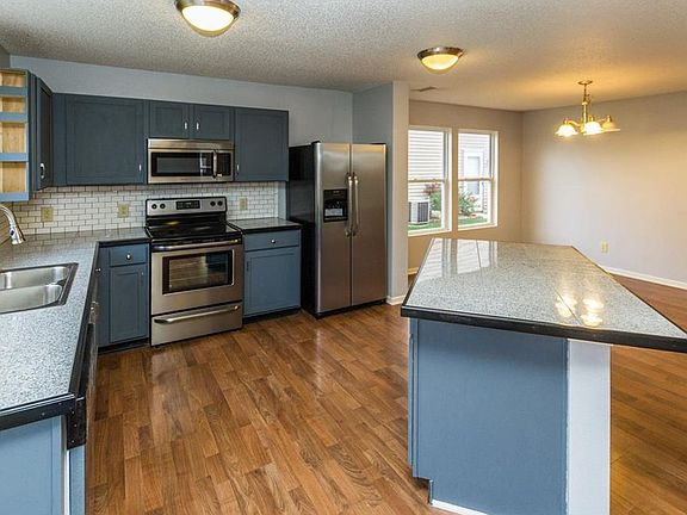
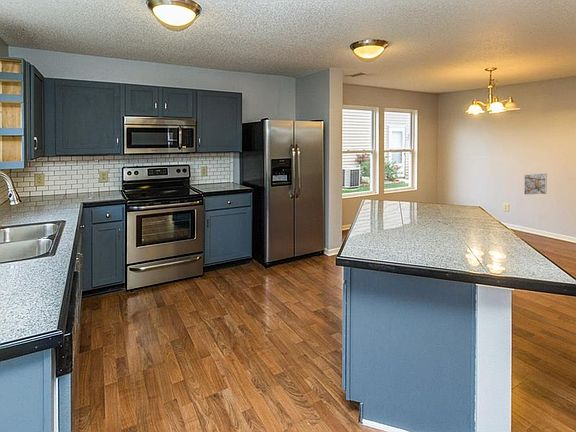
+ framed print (535, 184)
